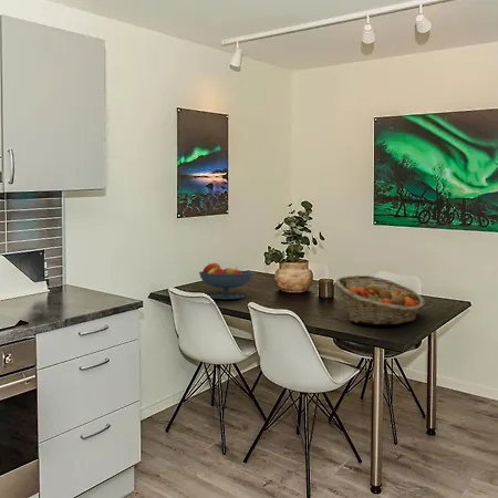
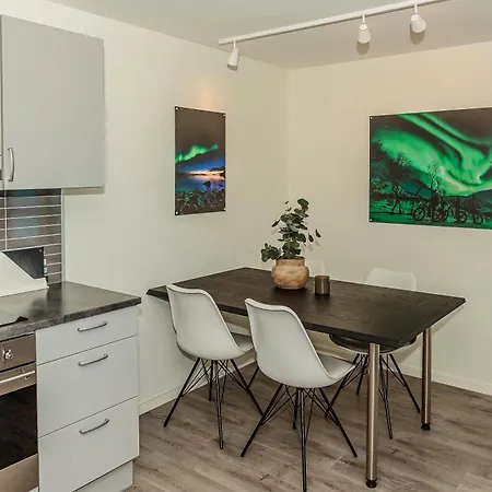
- fruit bowl (226, 280)
- fruit basket (378, 299)
